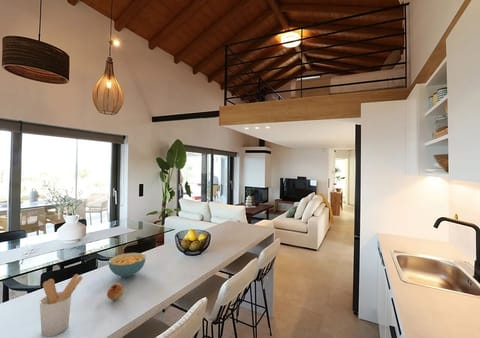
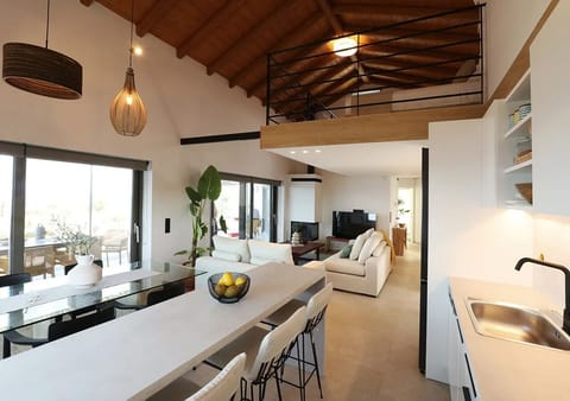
- fruit (115, 290)
- cereal bowl (127, 266)
- utensil holder (62, 302)
